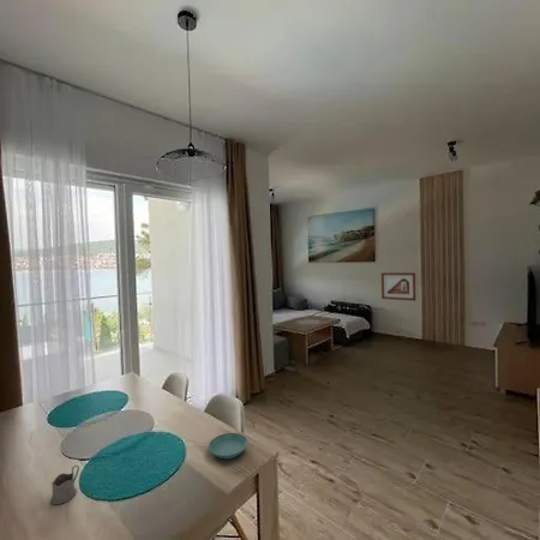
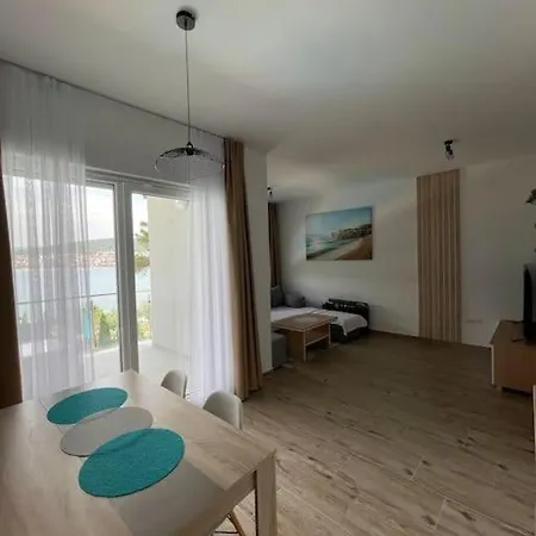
- tea glass holder (65, 480)
- saucer (228, 446)
- picture frame (397, 286)
